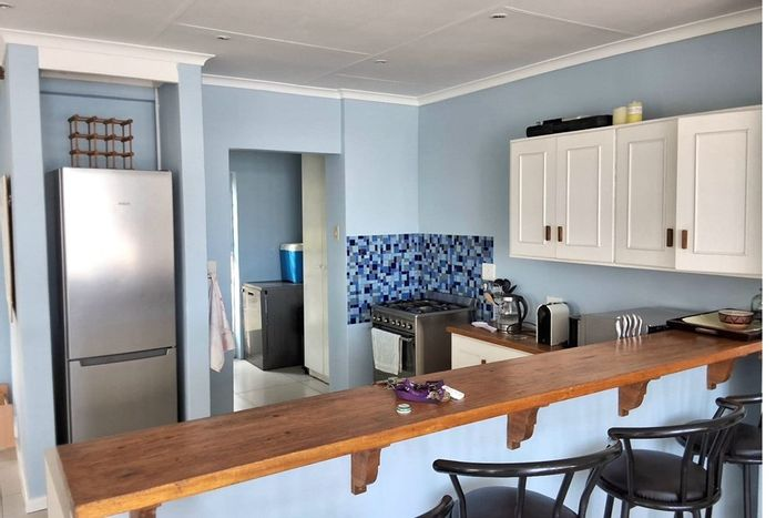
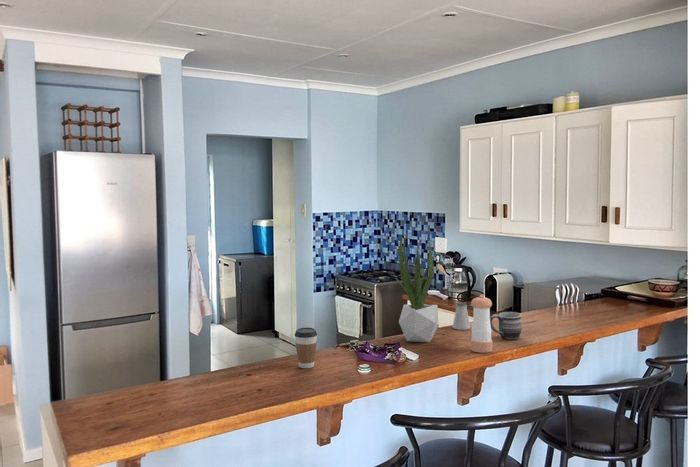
+ mug (506, 326)
+ potted plant (415, 287)
+ coffee cup (306, 348)
+ pepper shaker (481, 322)
+ saltshaker (461, 315)
